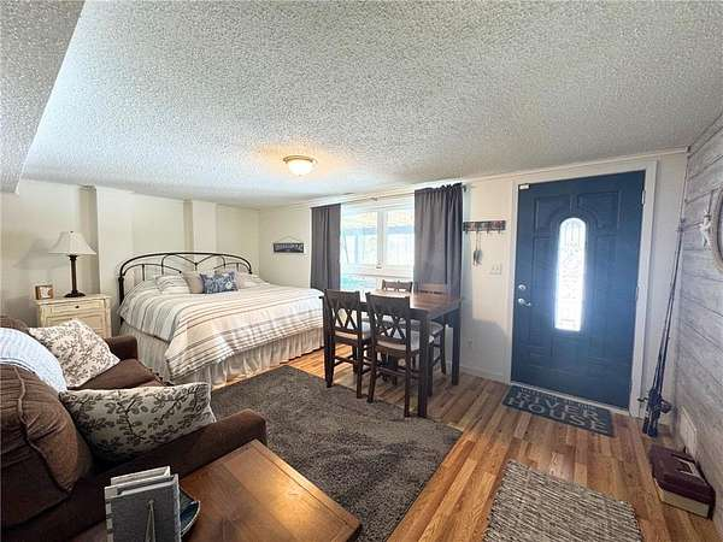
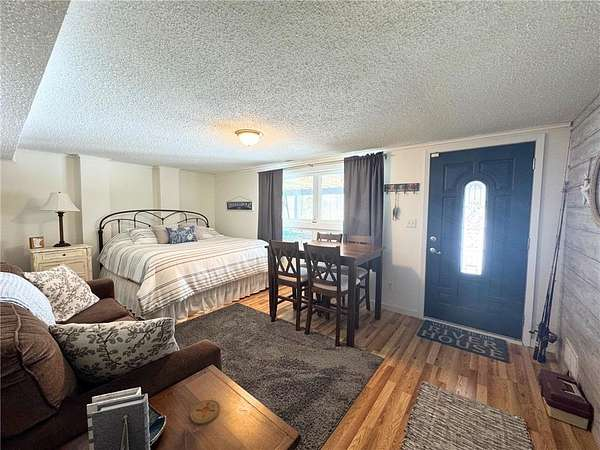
+ coaster (205, 411)
